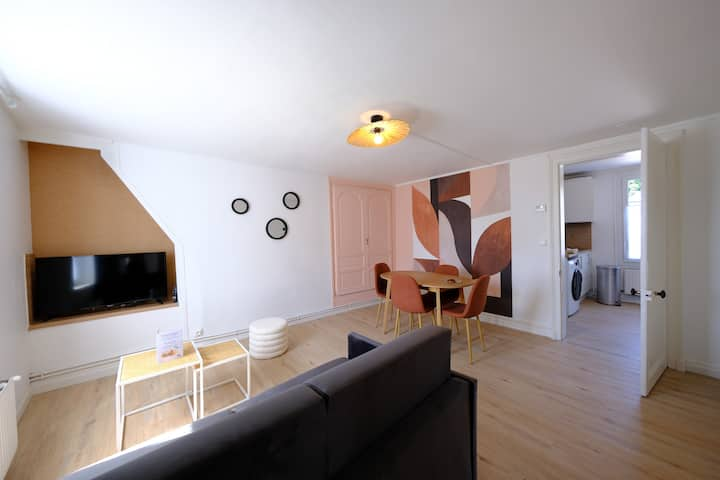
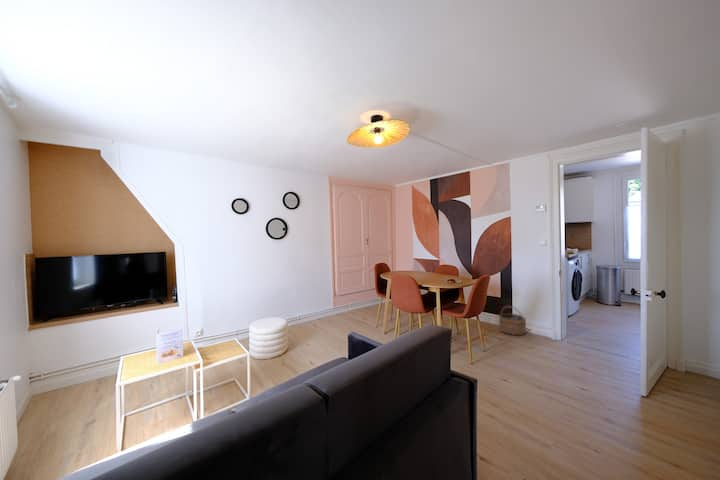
+ wicker basket (512, 319)
